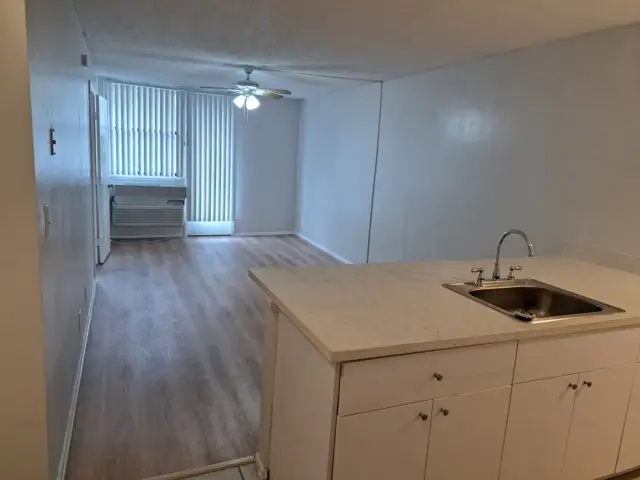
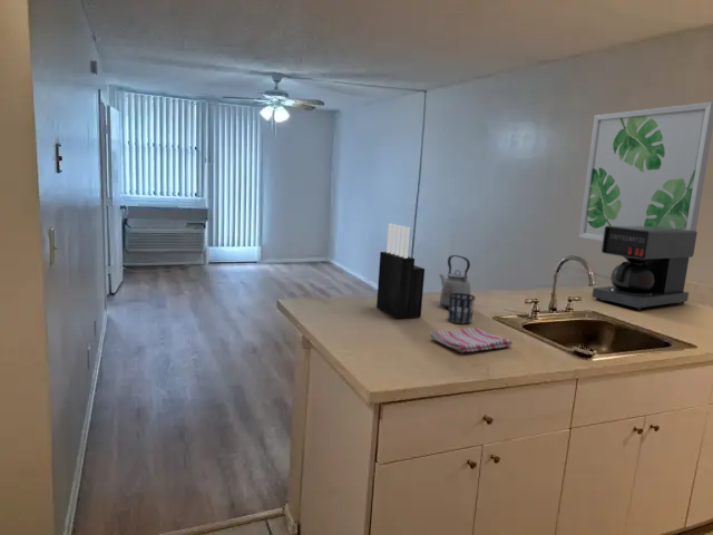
+ wall art (638, 178)
+ dish towel (470, 338)
+ cup (460, 308)
+ coffee maker (645, 265)
+ kettle (452, 280)
+ knife block (403, 269)
